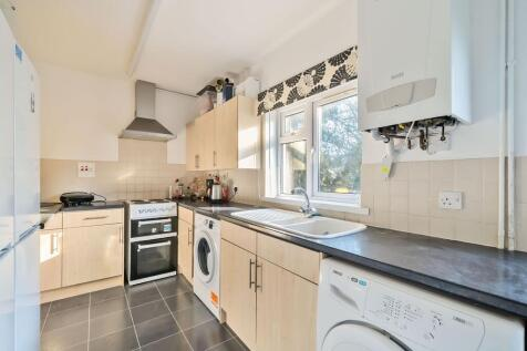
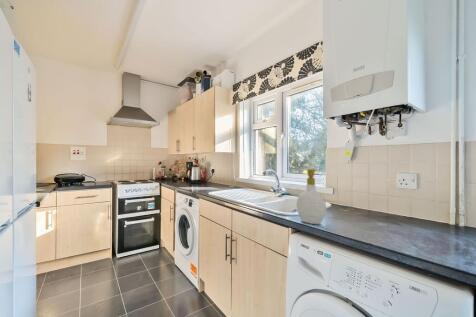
+ soap bottle (310, 195)
